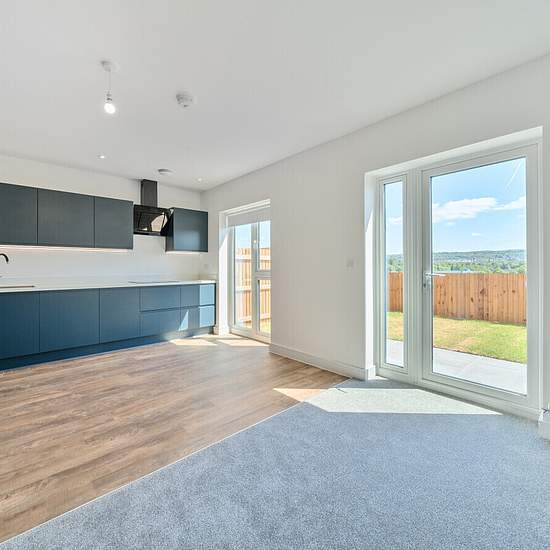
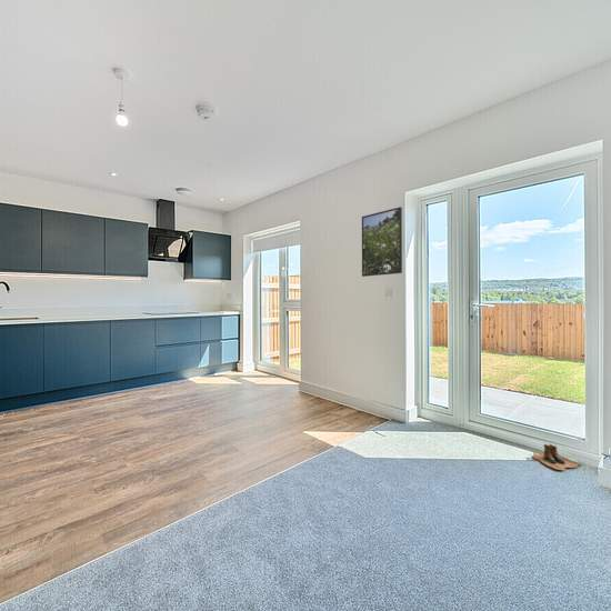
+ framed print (380, 243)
+ boots (554, 453)
